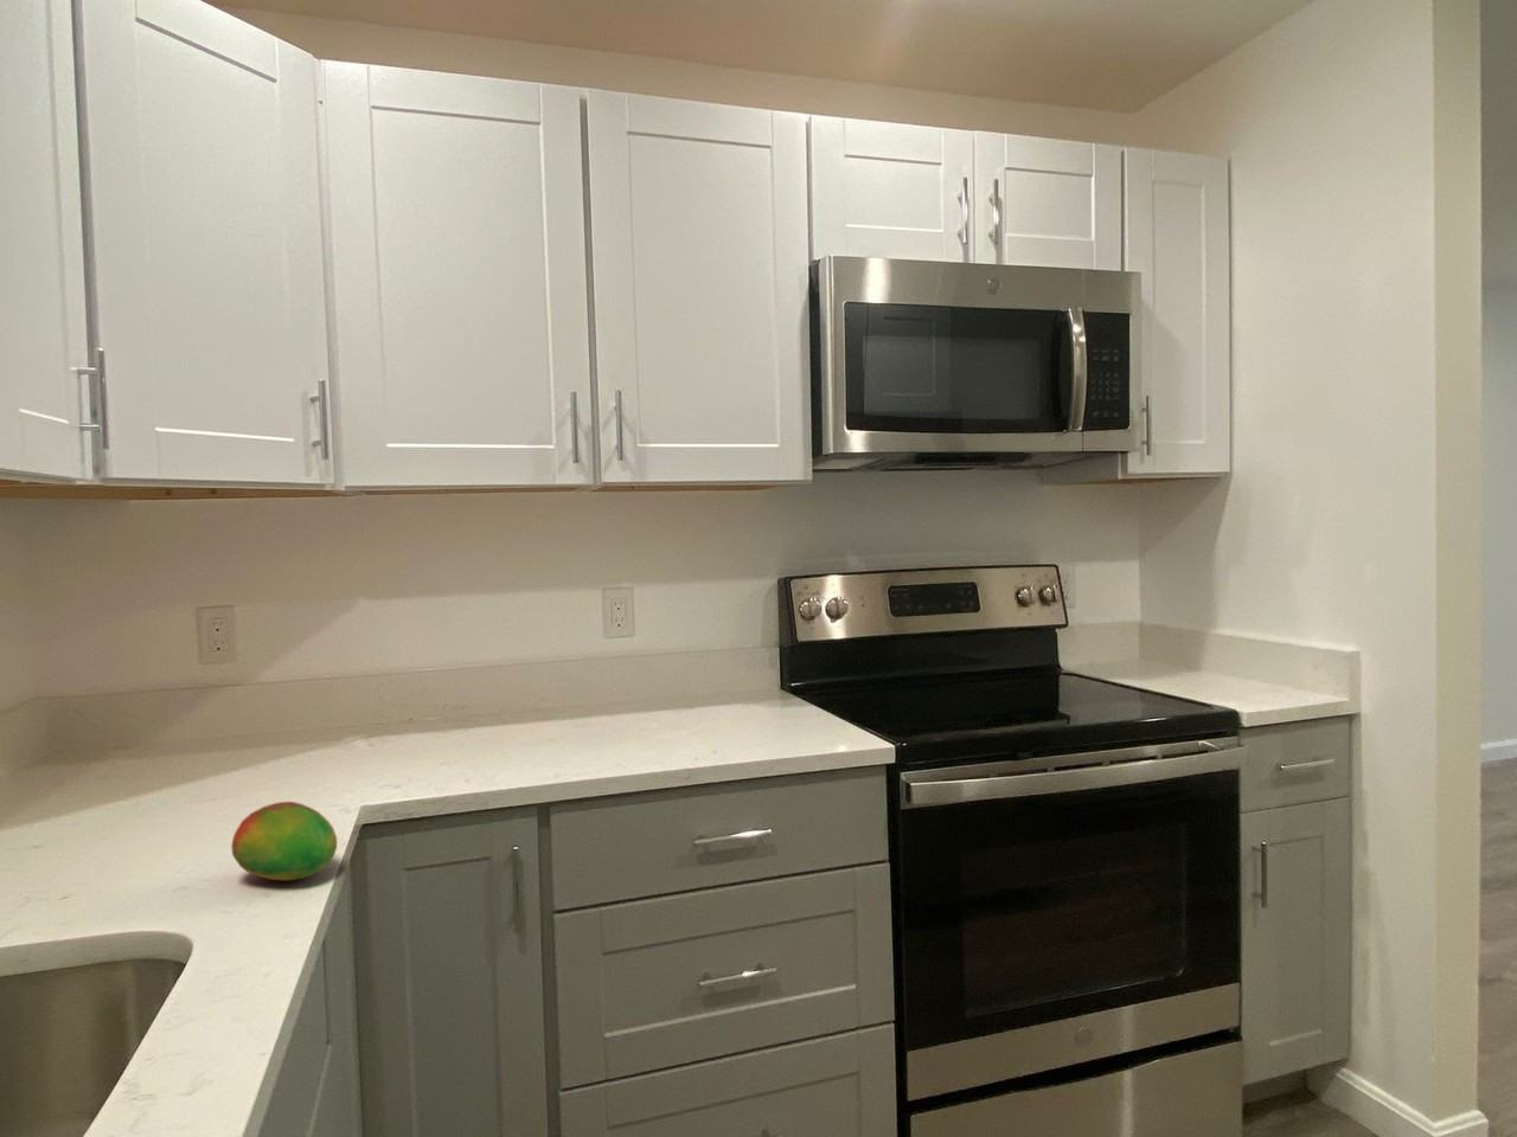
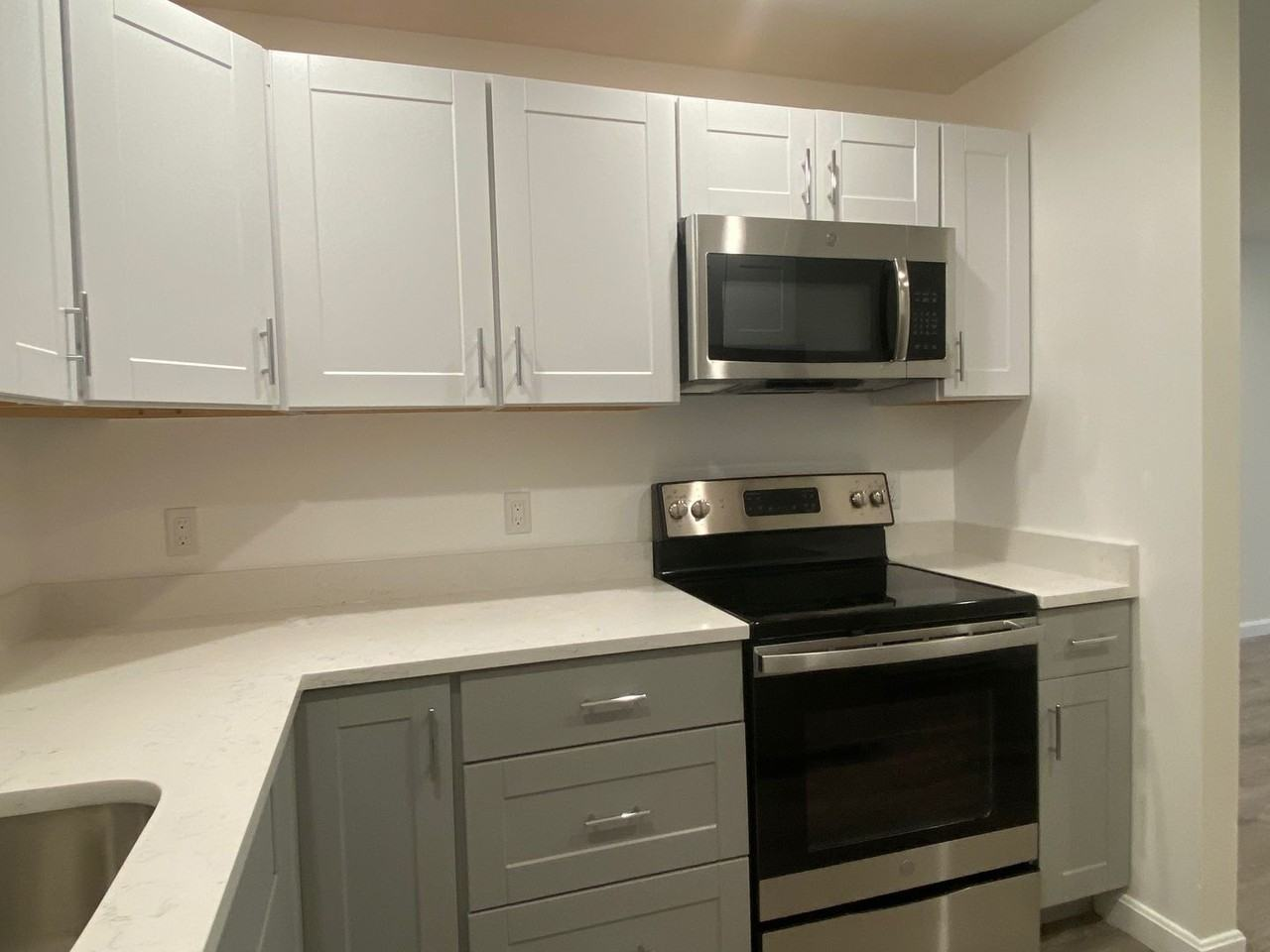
- fruit (288, 840)
